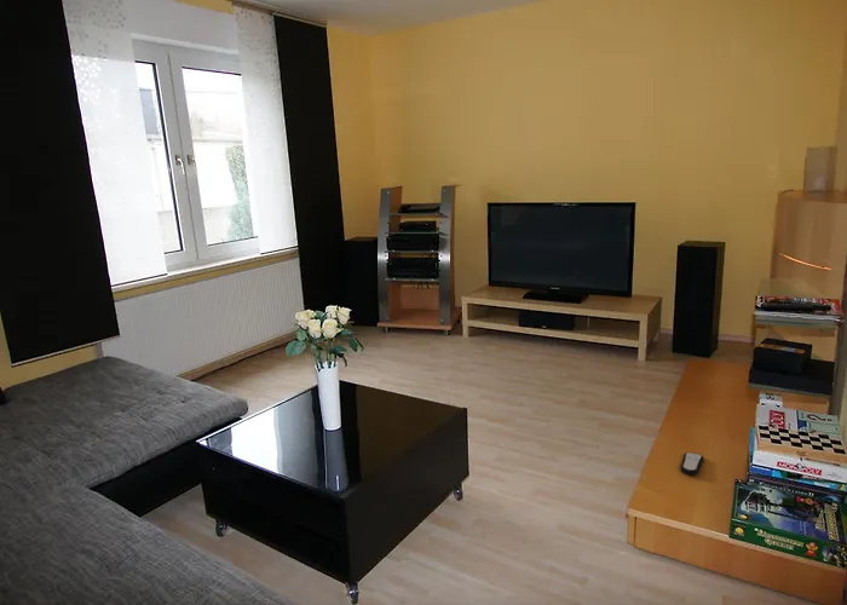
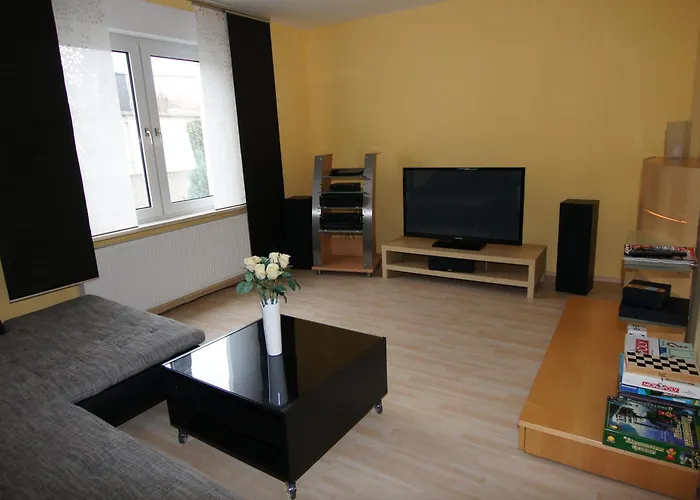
- remote control (691, 462)
